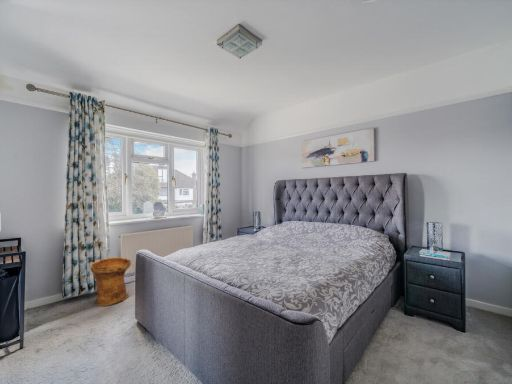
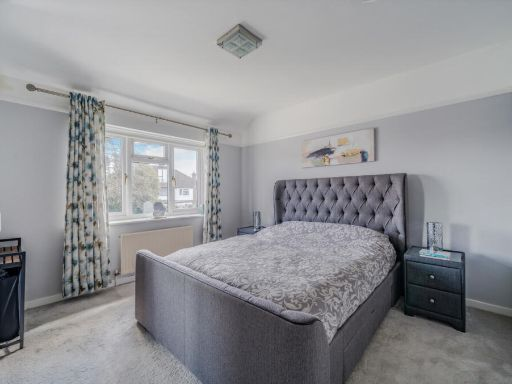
- woven basket (110, 280)
